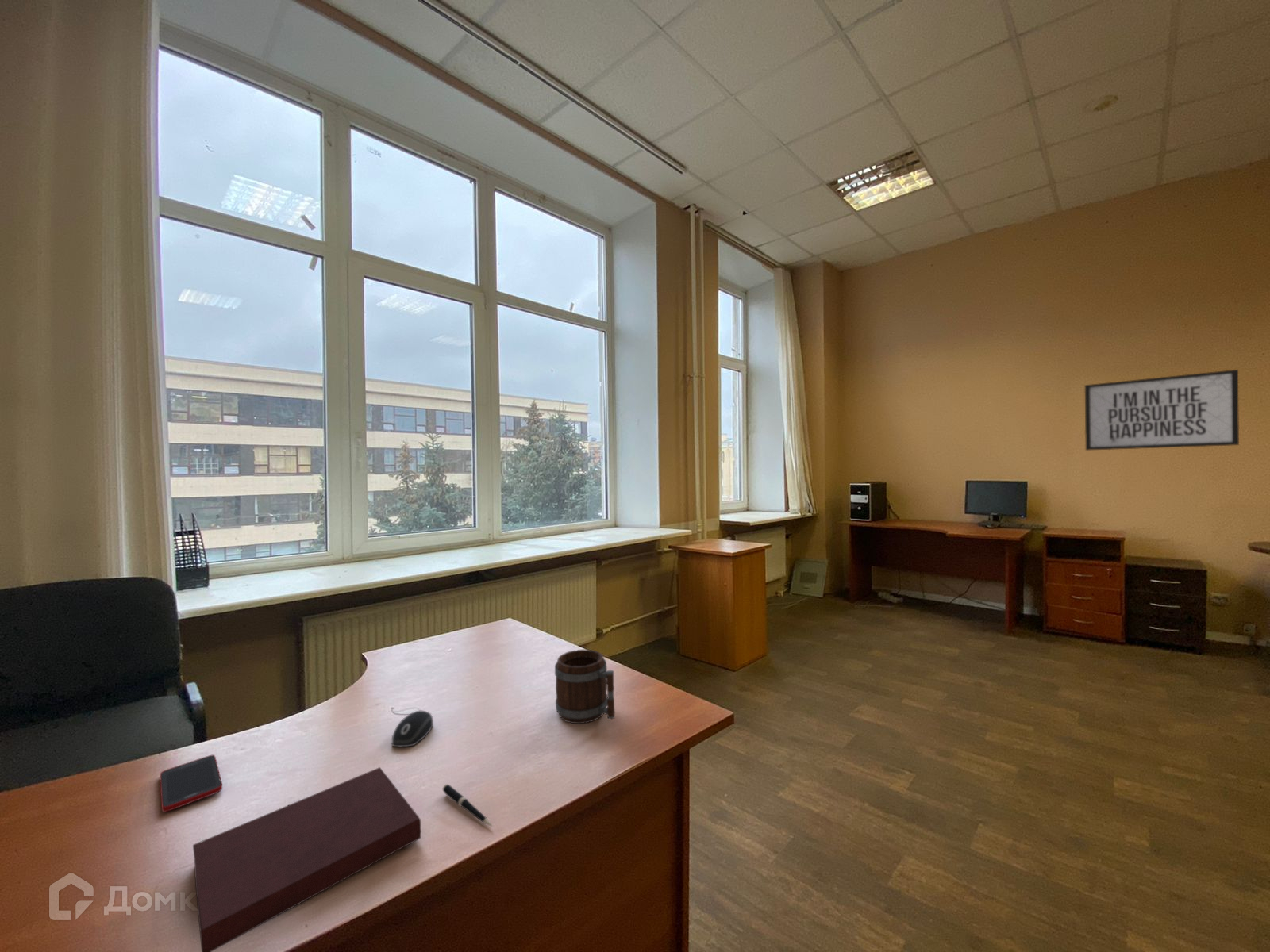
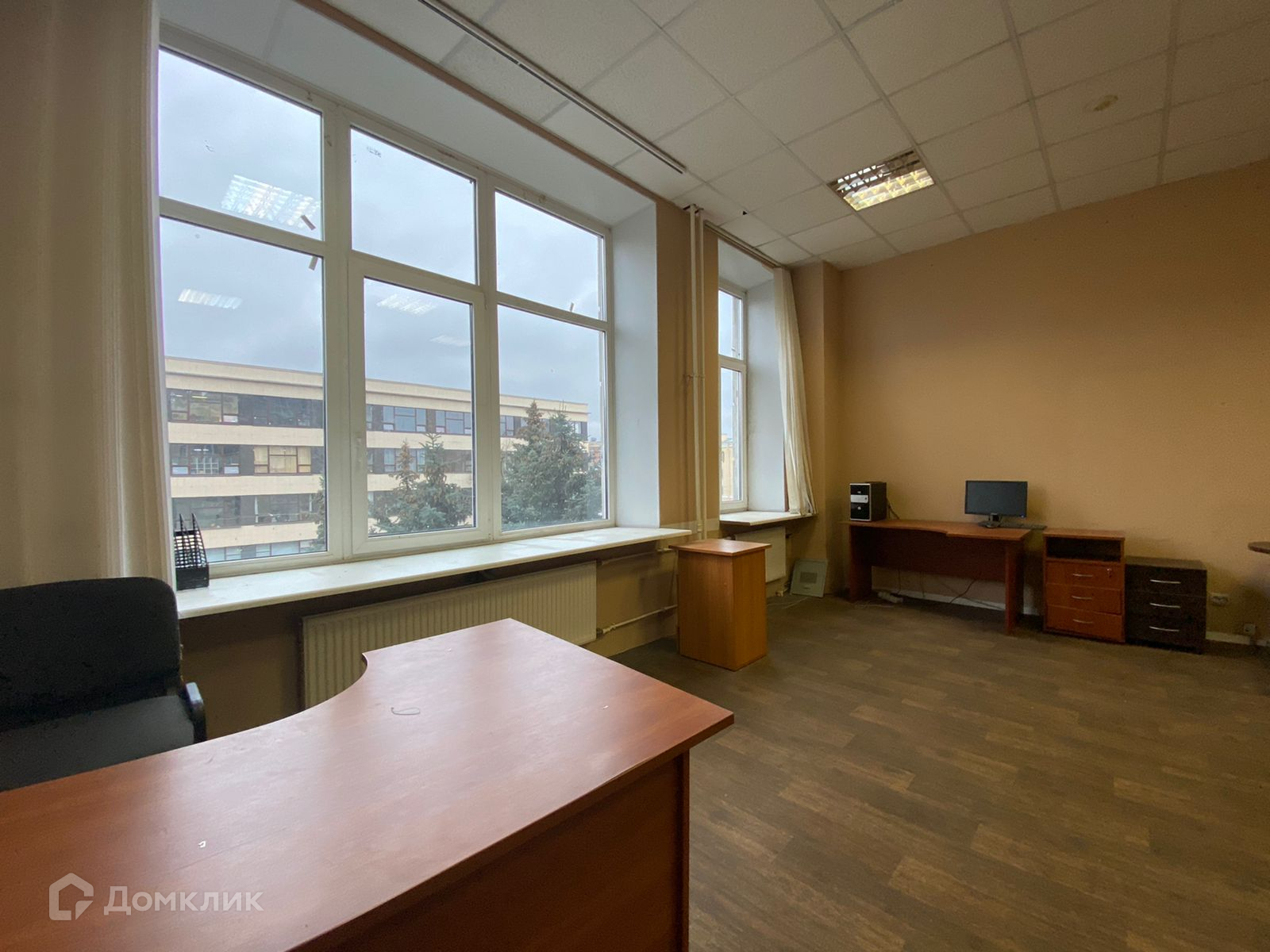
- mirror (1156, 413)
- computer mouse (414, 724)
- notebook (310, 841)
- mug (587, 686)
- pen (468, 804)
- cell phone (190, 781)
